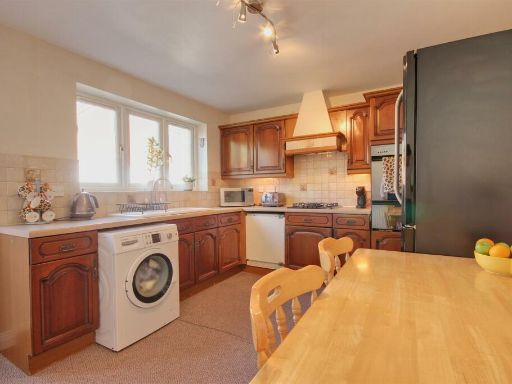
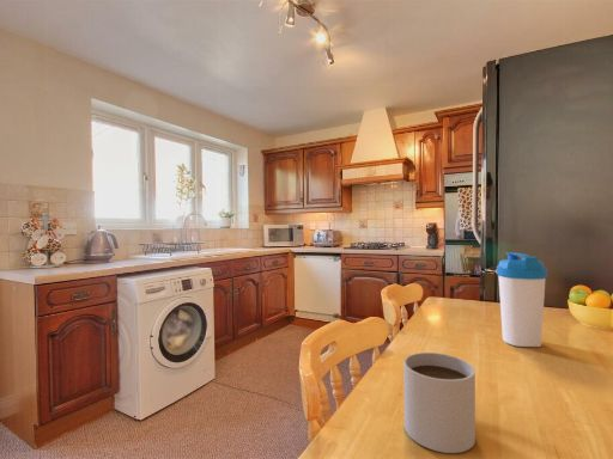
+ water bottle (521, 298)
+ mug (443, 392)
